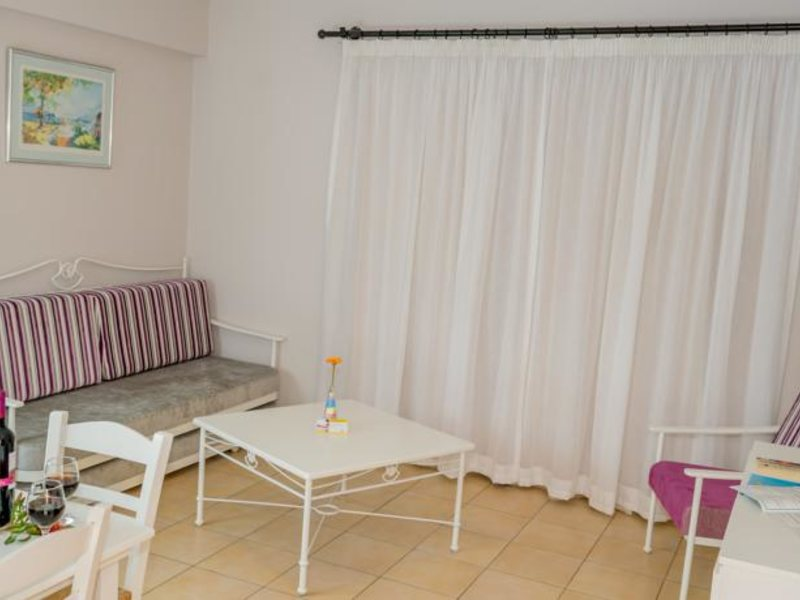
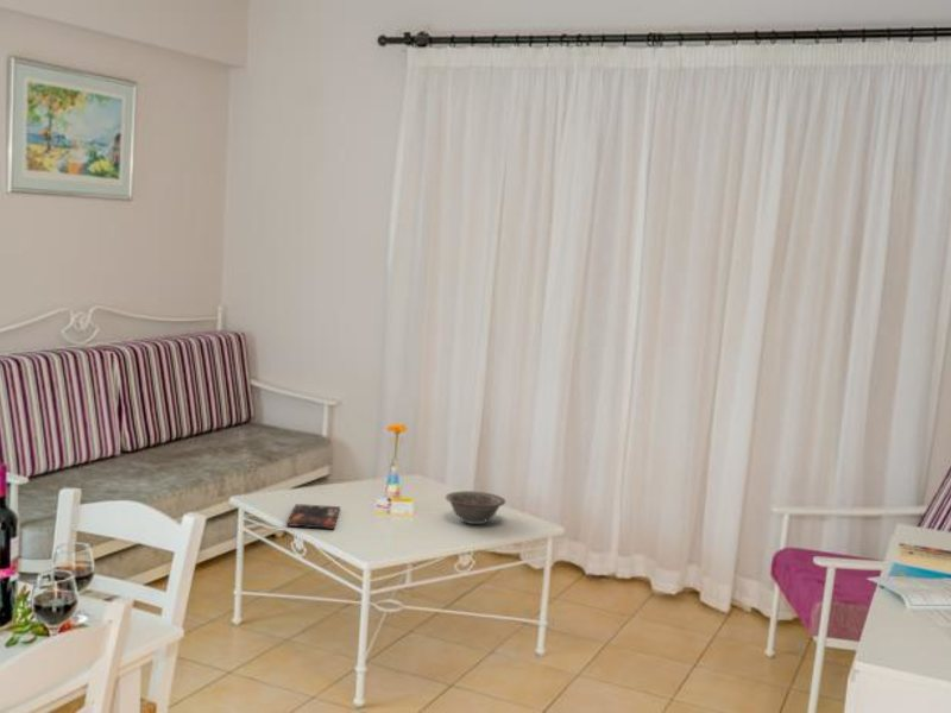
+ decorative bowl (474, 509)
+ book (314, 516)
